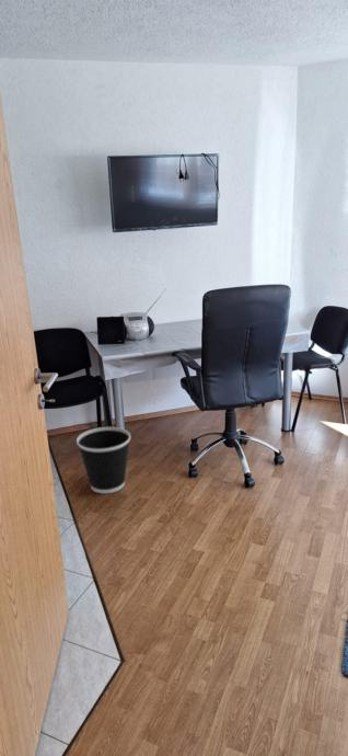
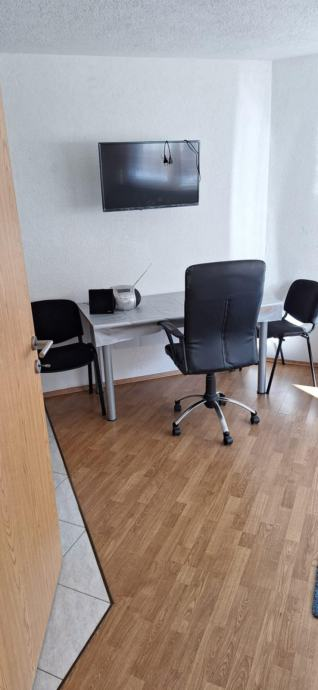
- wastebasket (105, 461)
